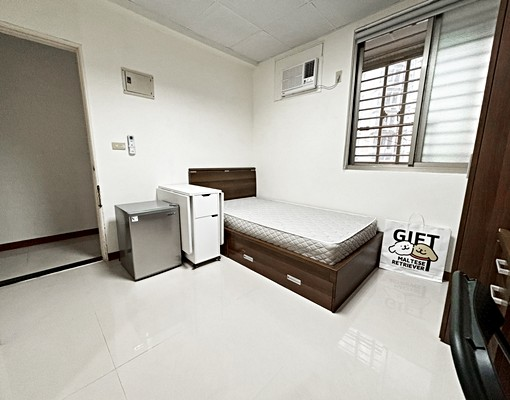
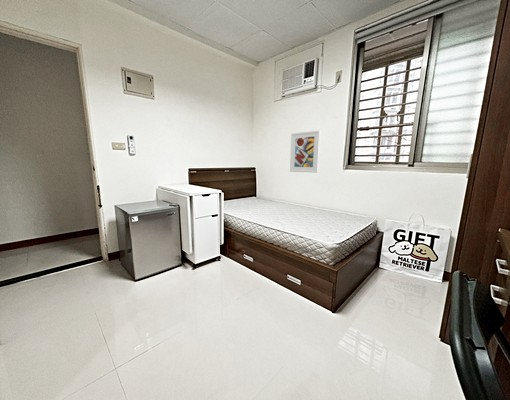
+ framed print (304, 152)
